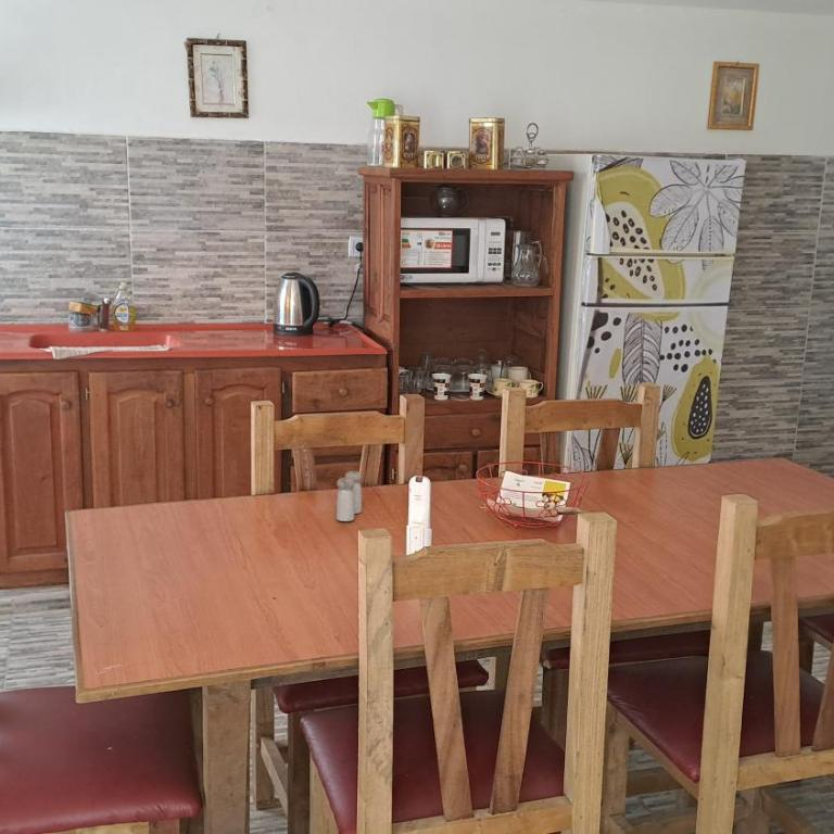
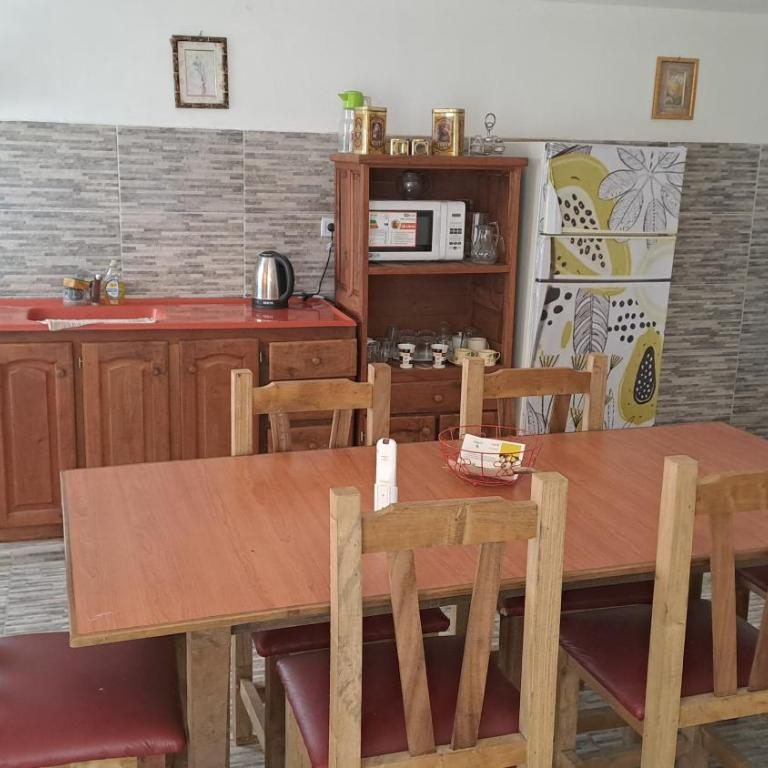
- salt and pepper shaker (349, 494)
